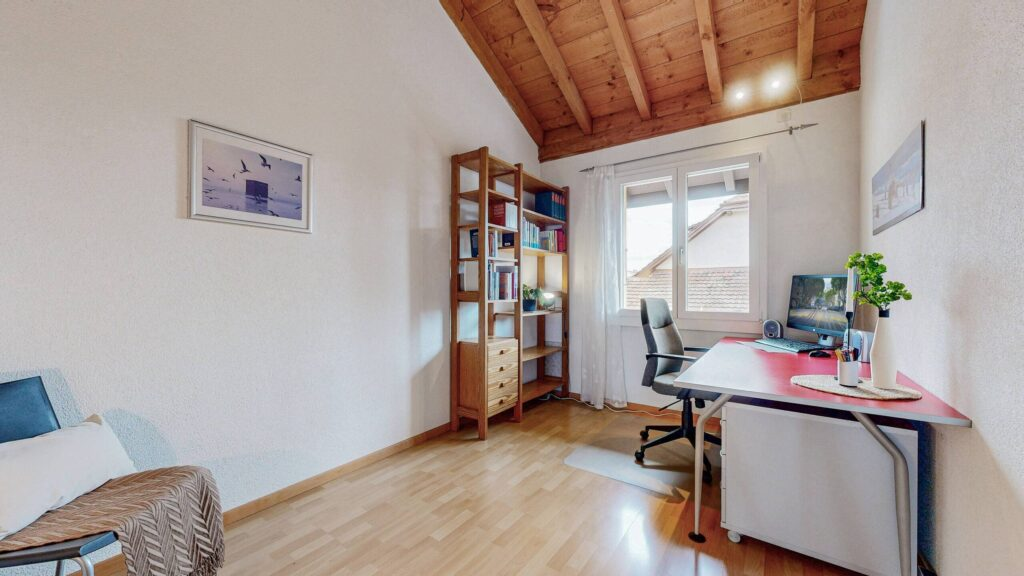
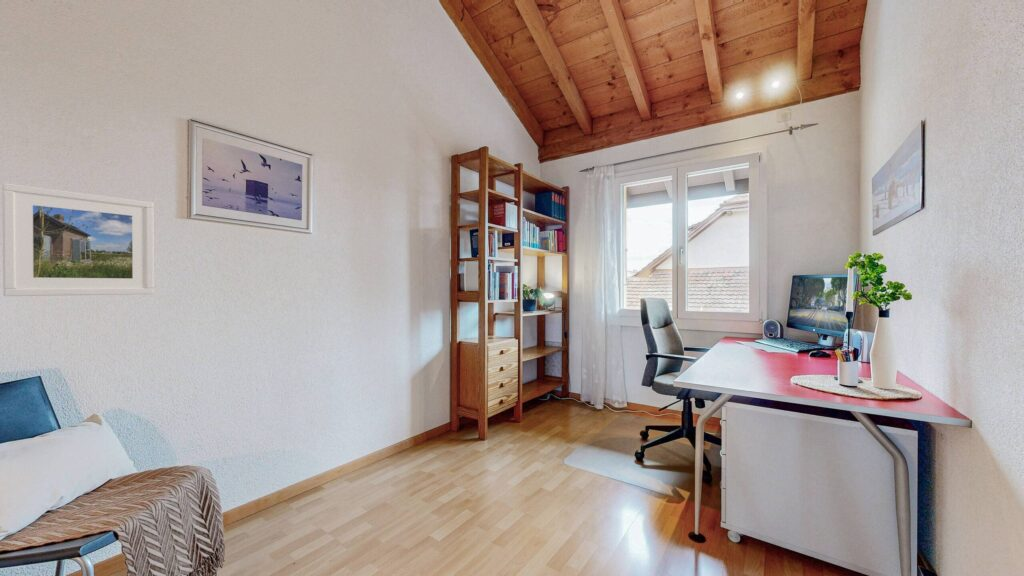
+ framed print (86, 244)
